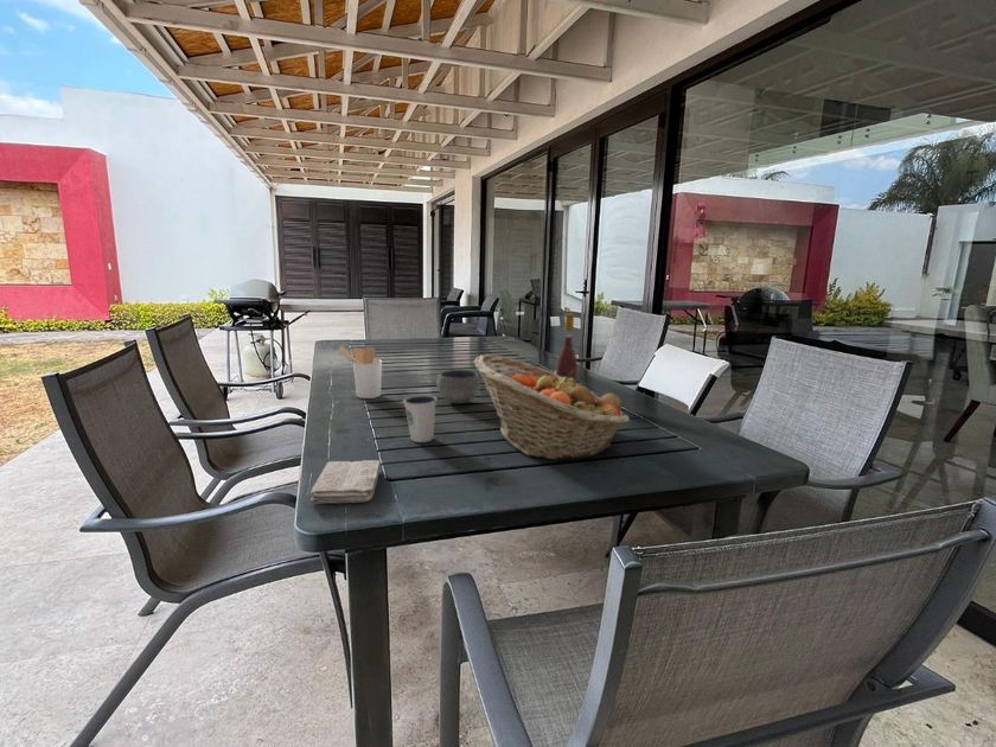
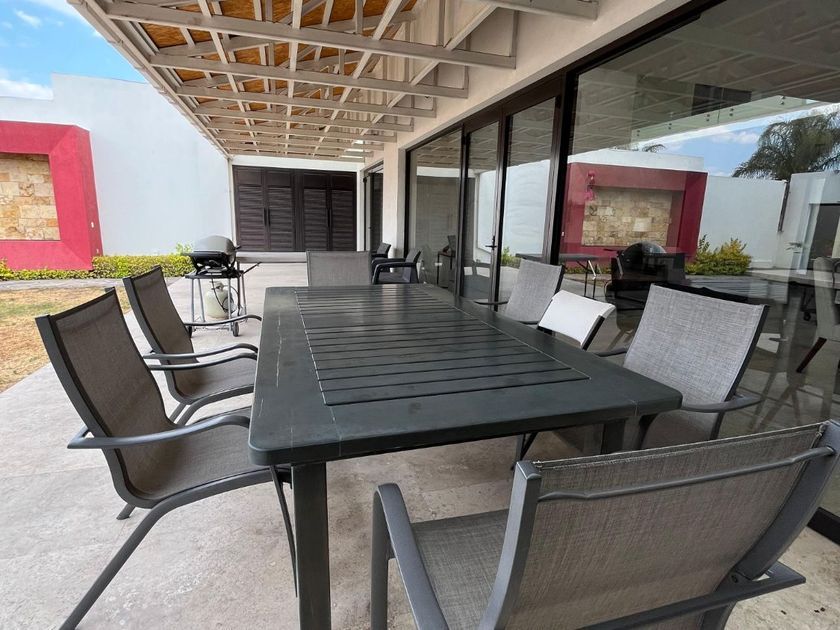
- bowl (458, 387)
- dixie cup (420, 419)
- fruit basket (548, 400)
- wine bottle (567, 356)
- washcloth (347, 479)
- utensil holder (359, 370)
